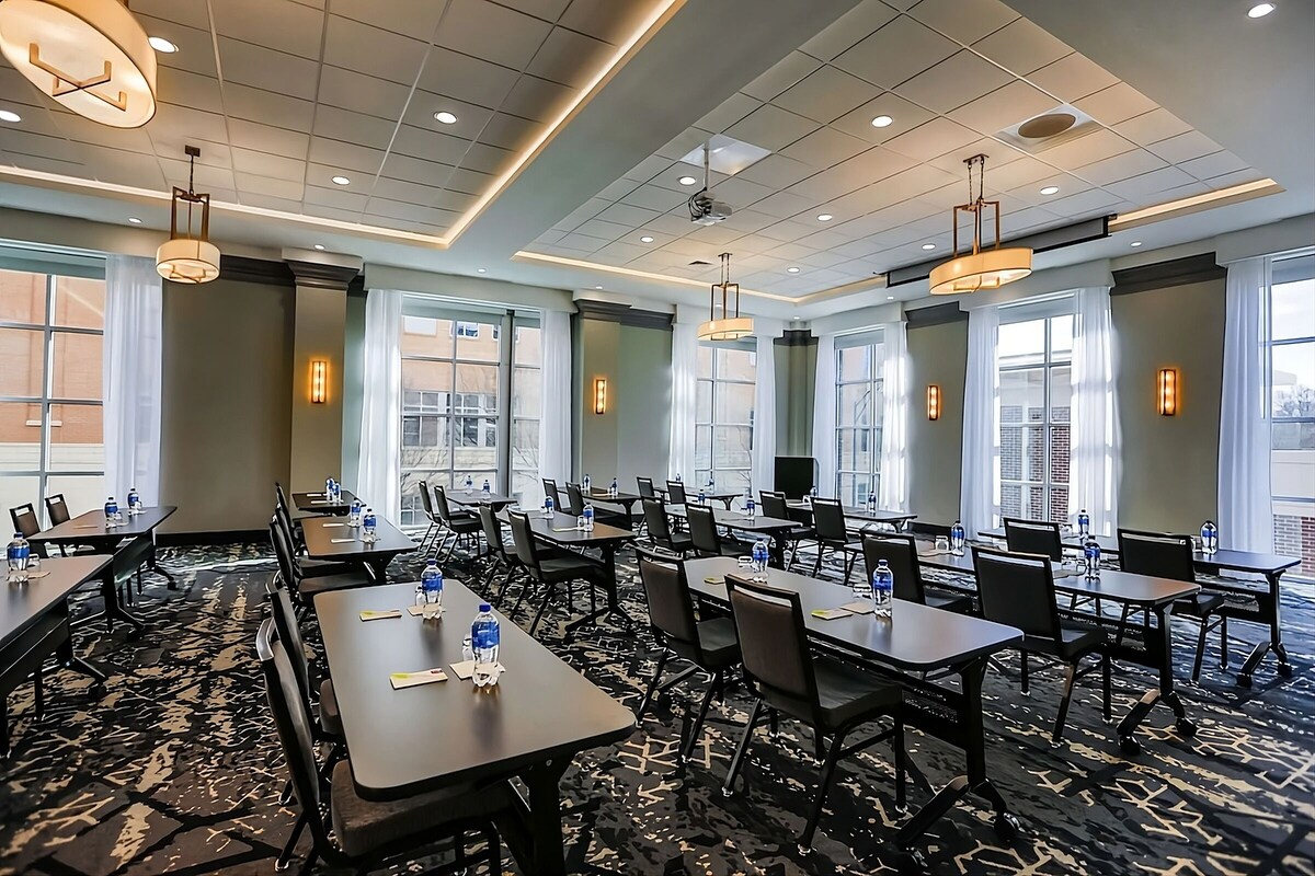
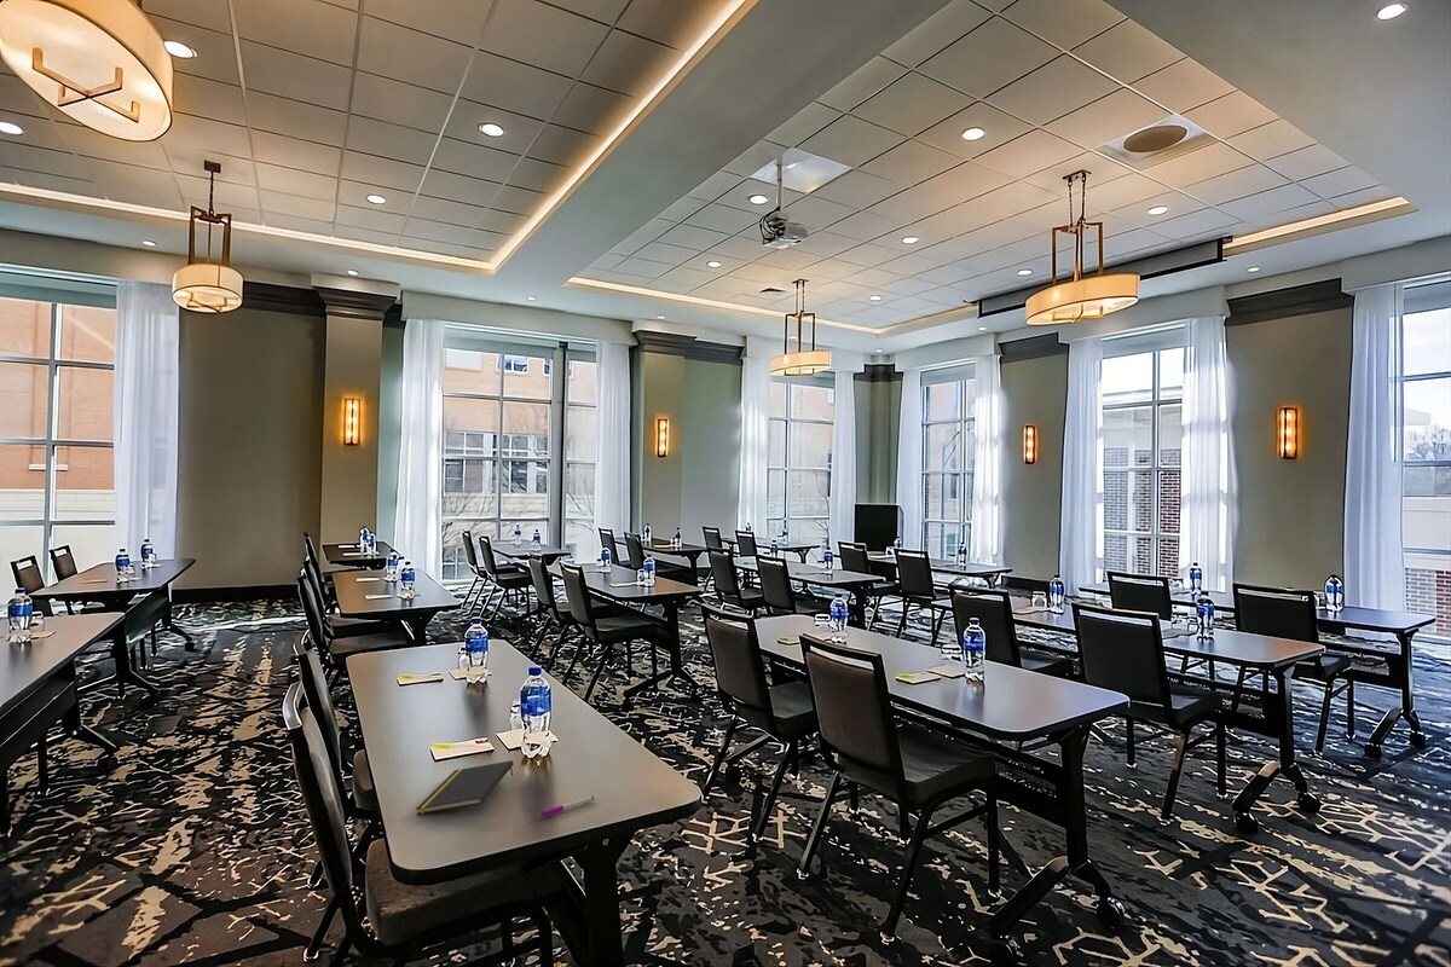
+ pen (568, 805)
+ notepad (467, 786)
